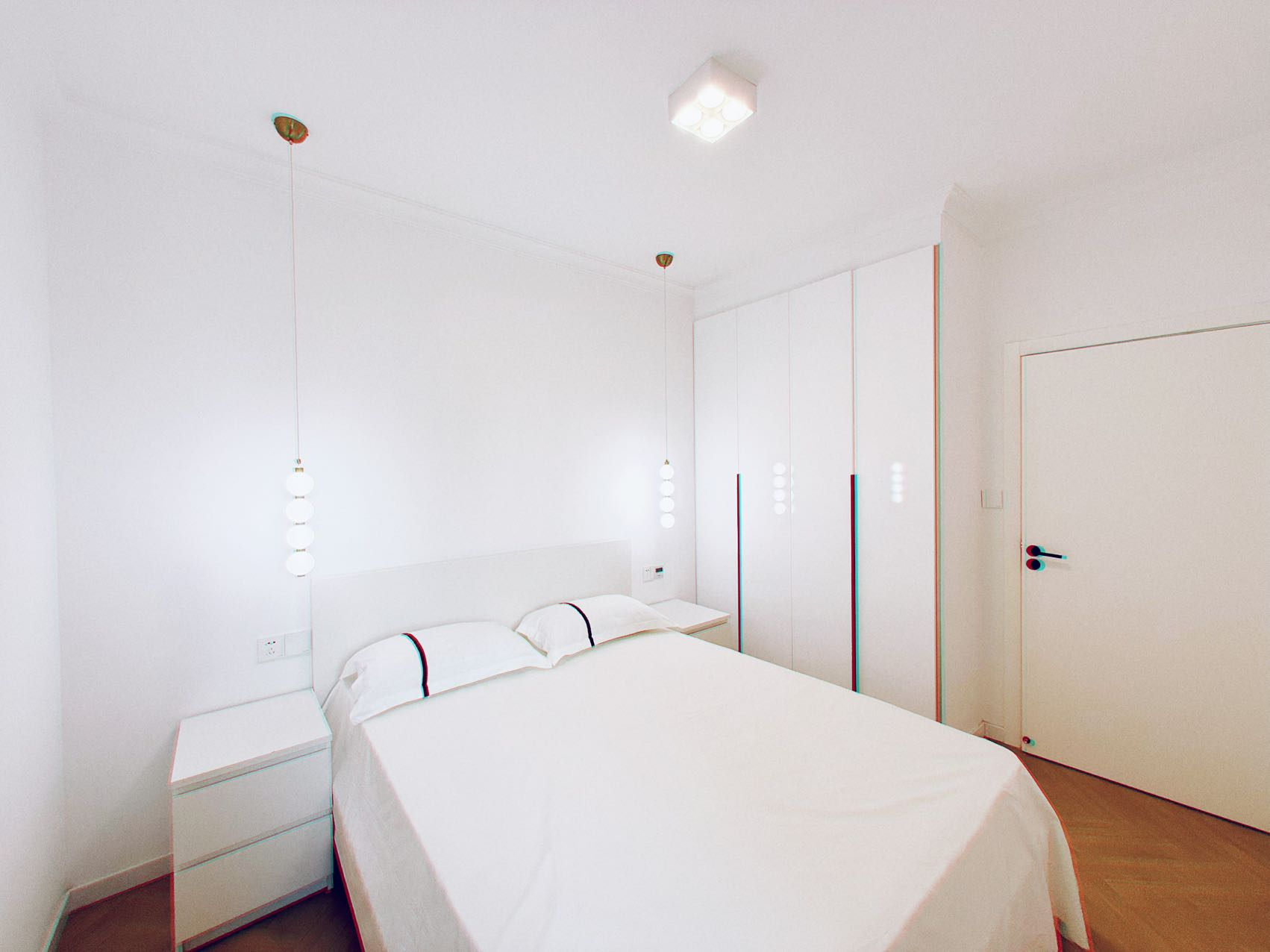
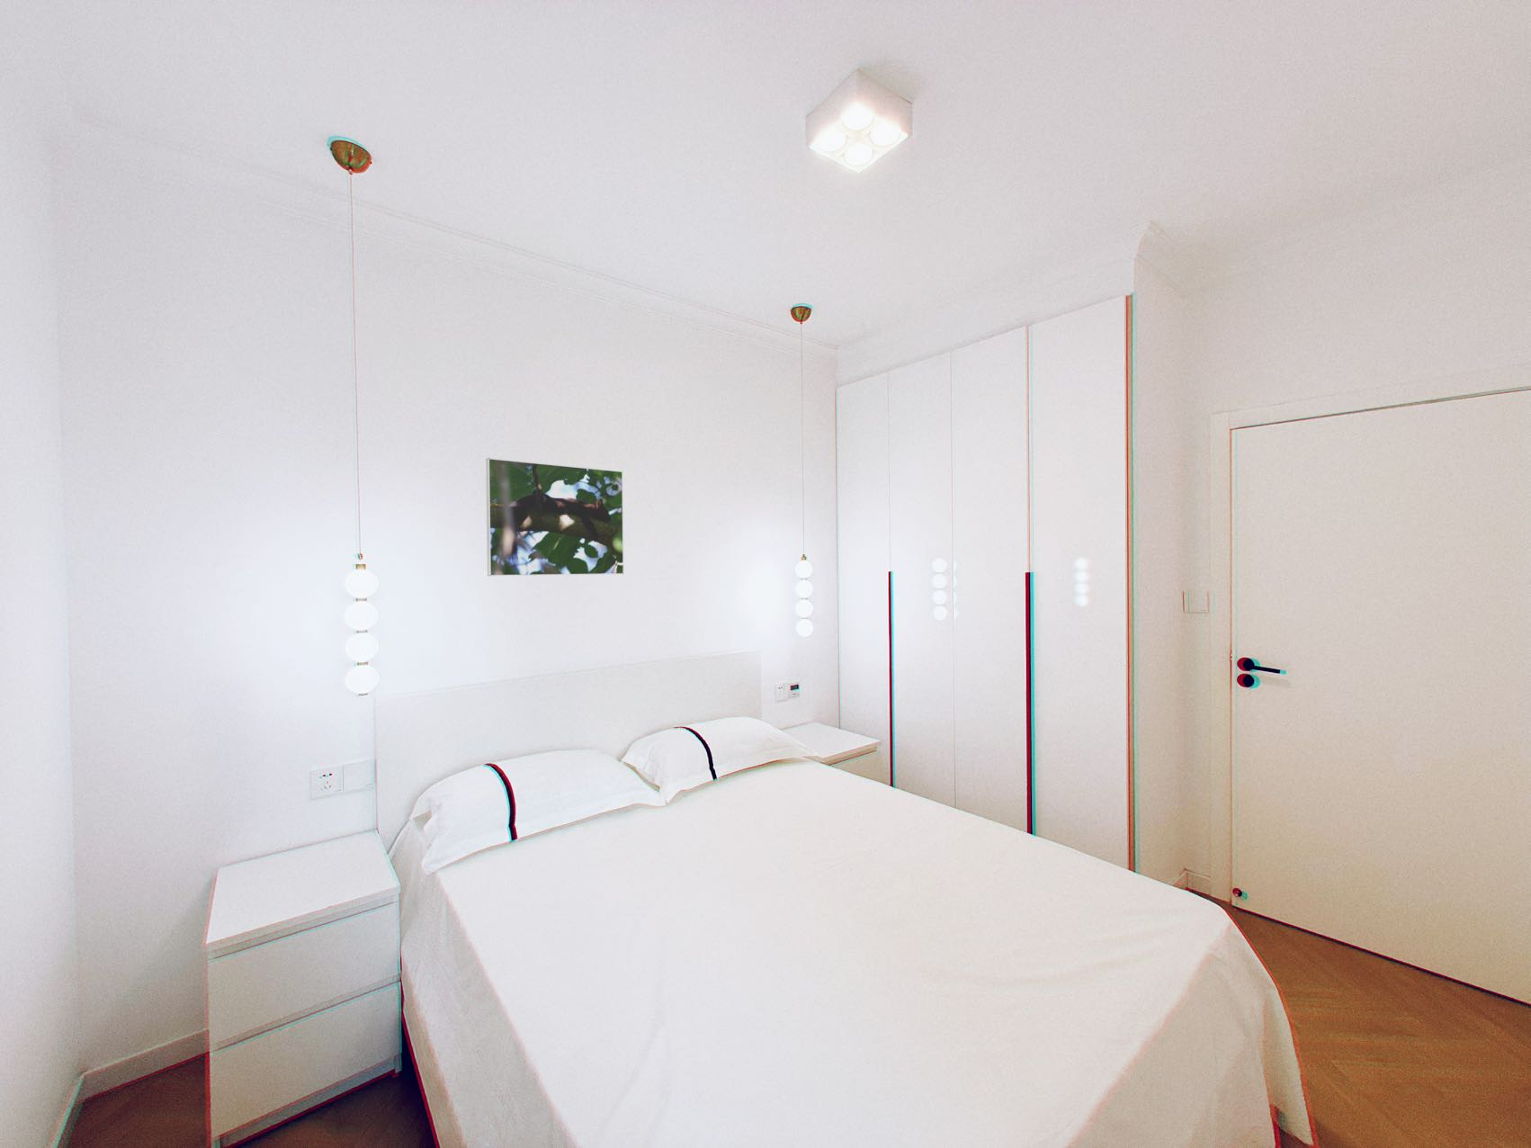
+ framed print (558, 520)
